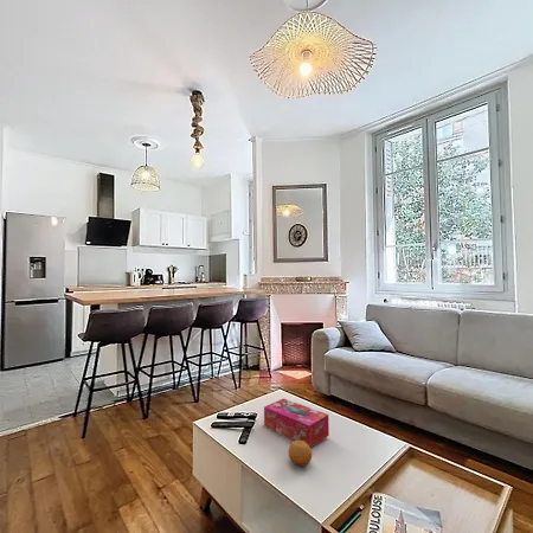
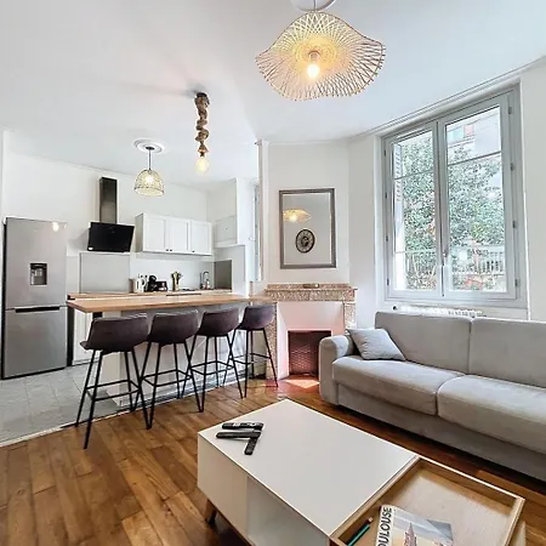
- fruit (300, 452)
- tissue box (295, 420)
